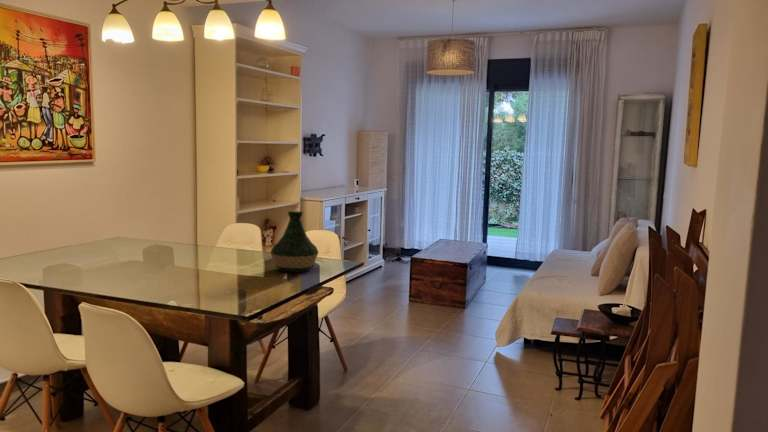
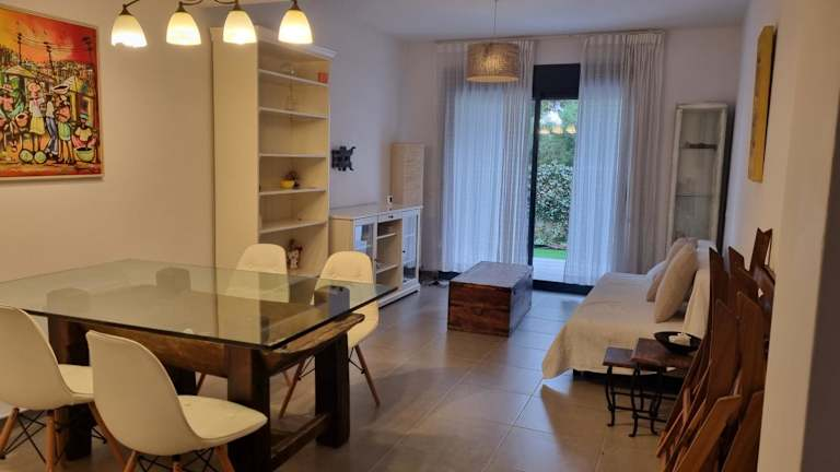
- vase (294, 240)
